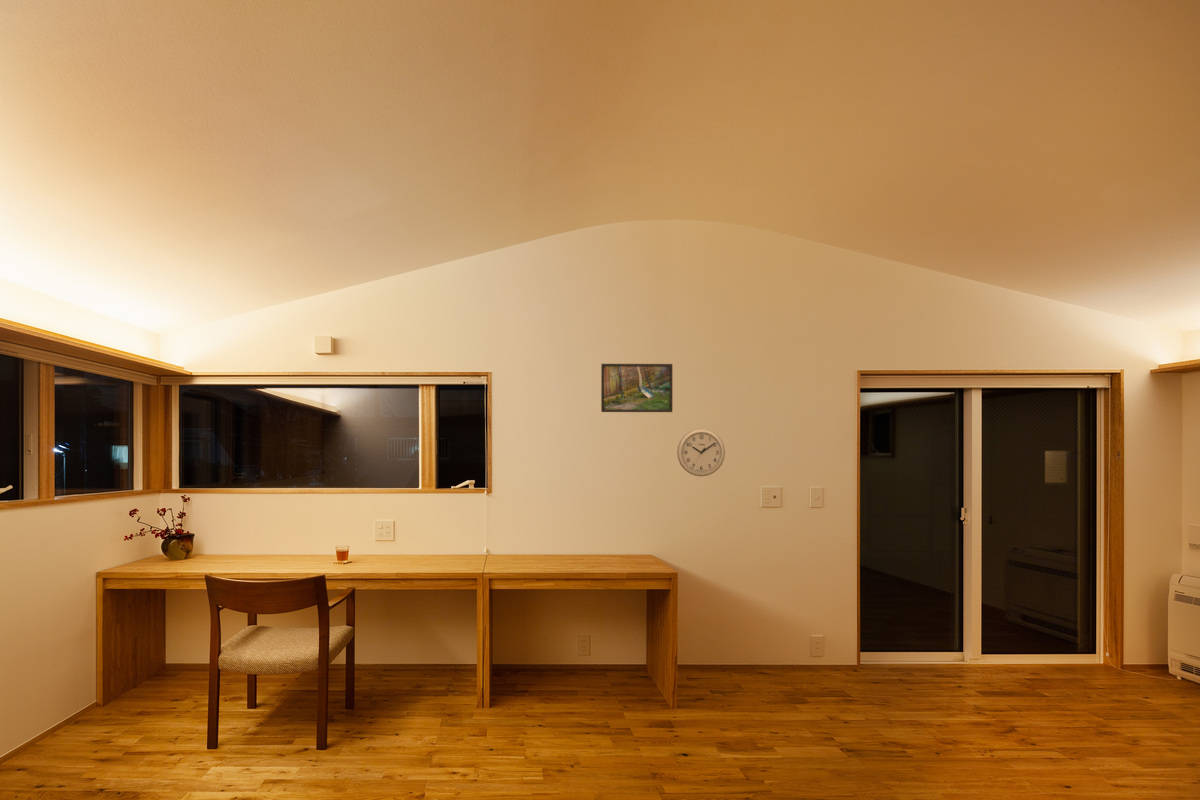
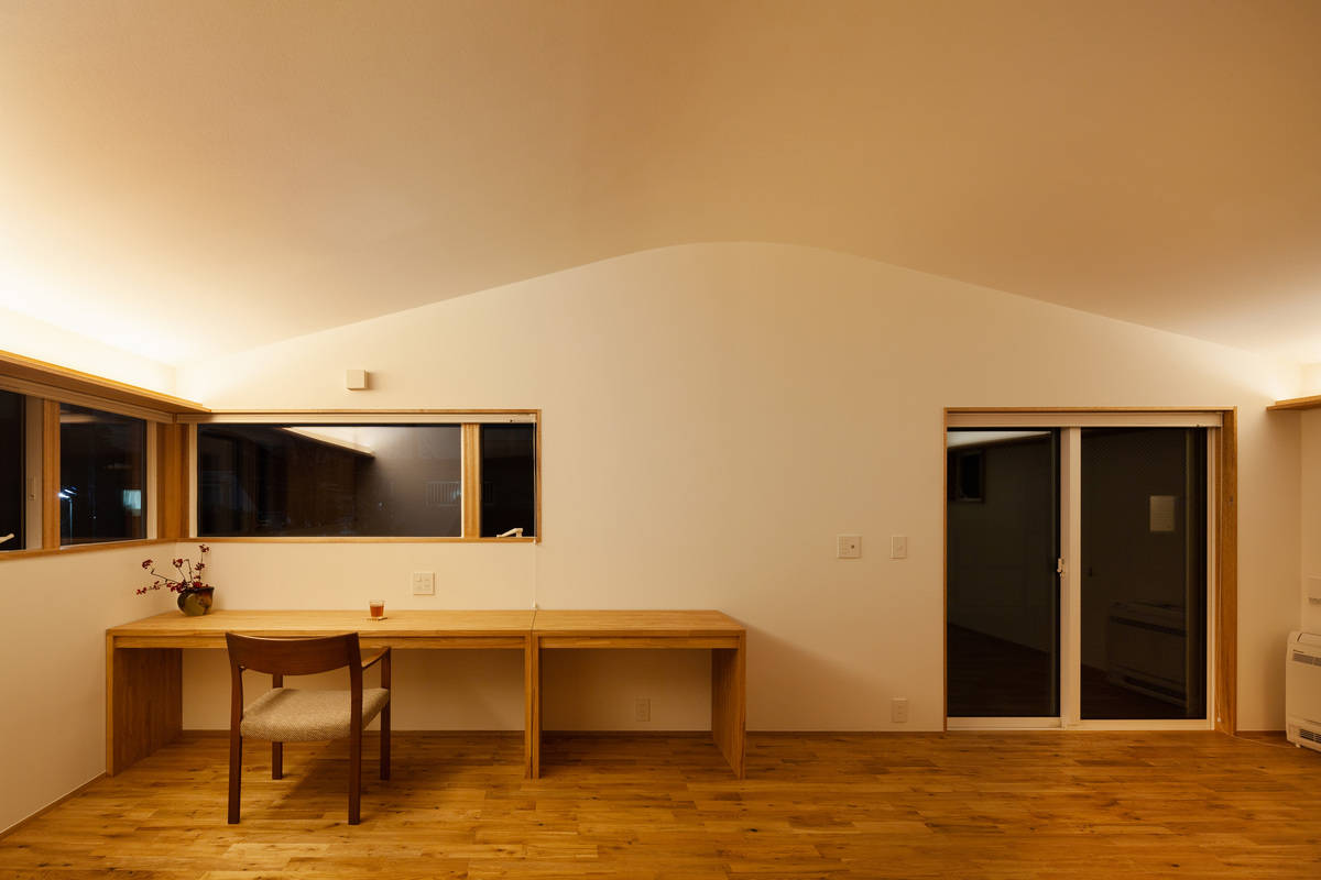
- wall clock (701, 452)
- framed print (636, 387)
